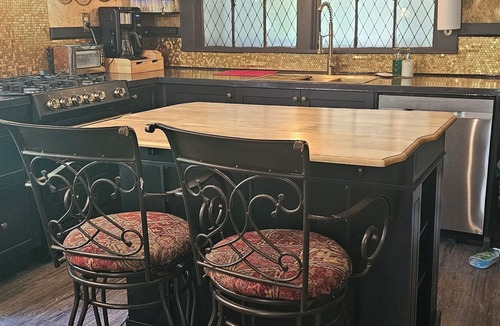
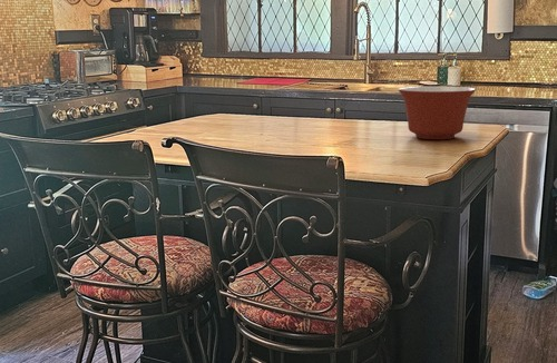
+ mixing bowl (436, 112)
